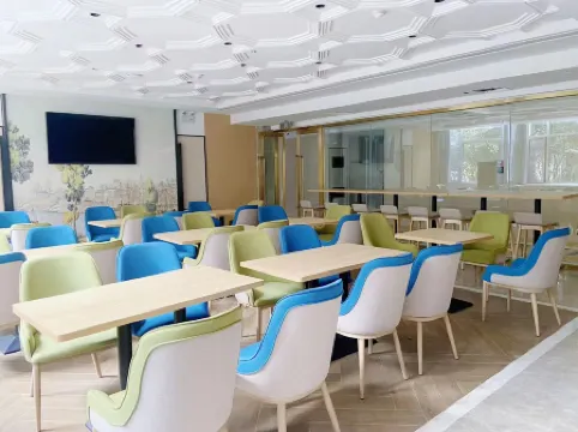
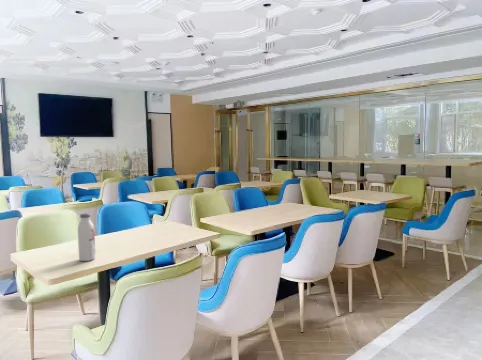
+ water bottle (86, 236)
